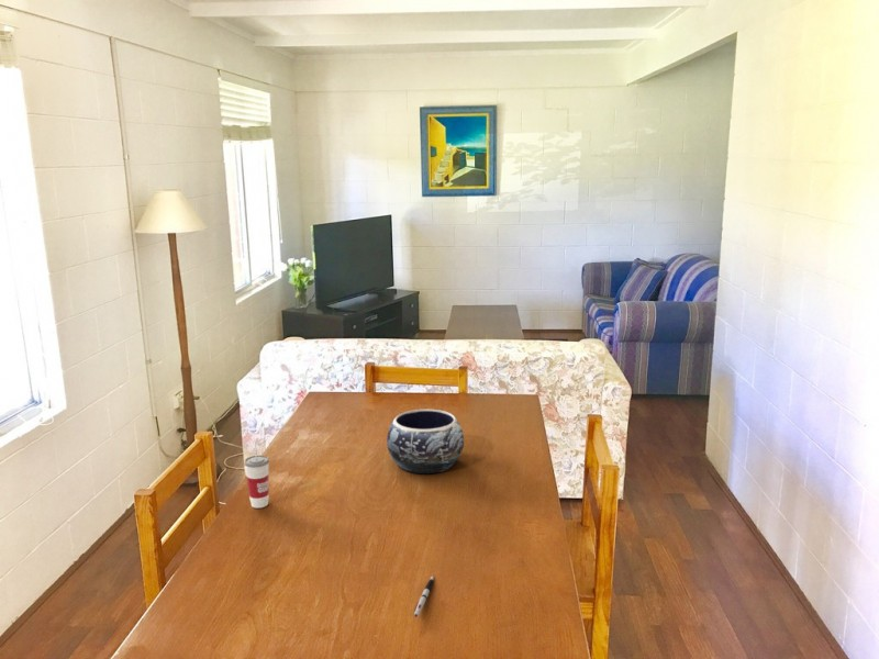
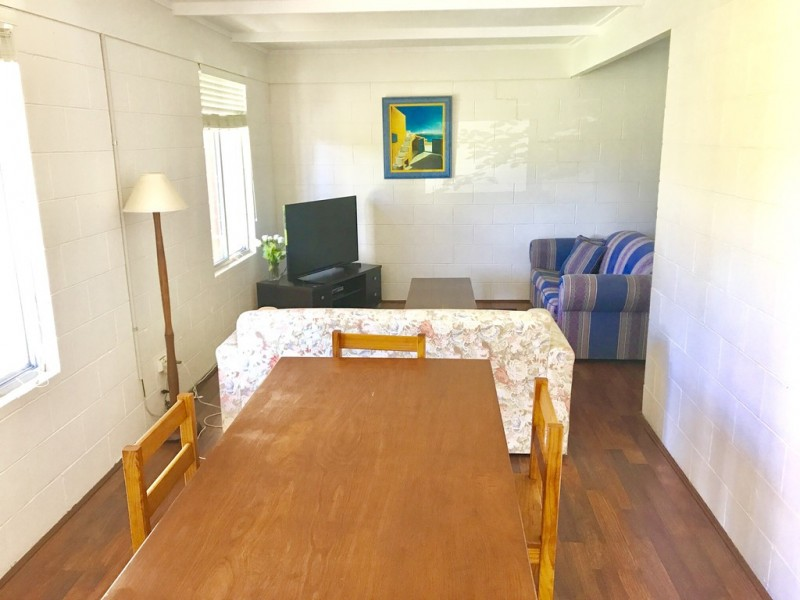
- decorative bowl (425, 440)
- cup (257, 473)
- pen (424, 594)
